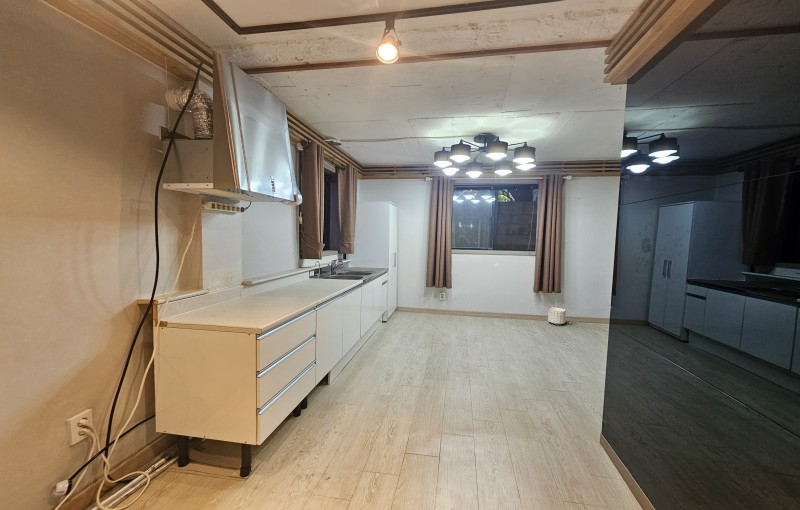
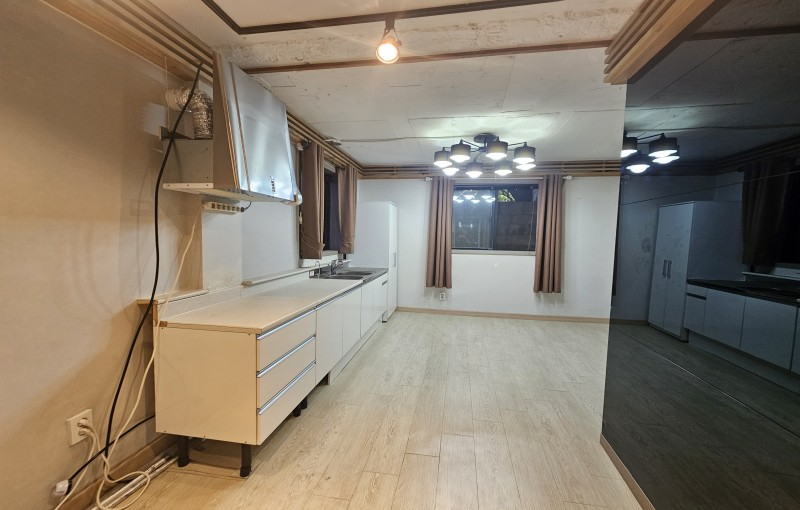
- planter (556, 316)
